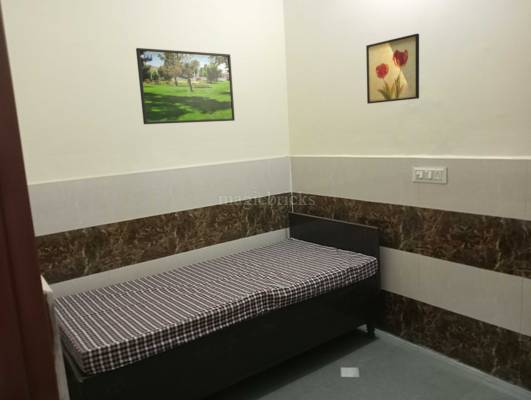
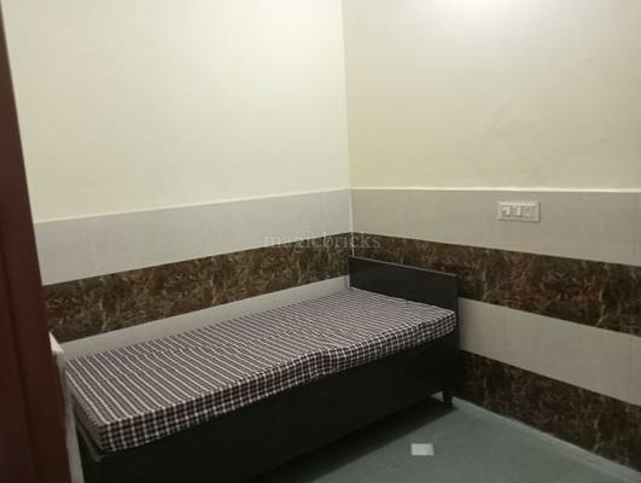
- wall art (392, 70)
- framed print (189, 87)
